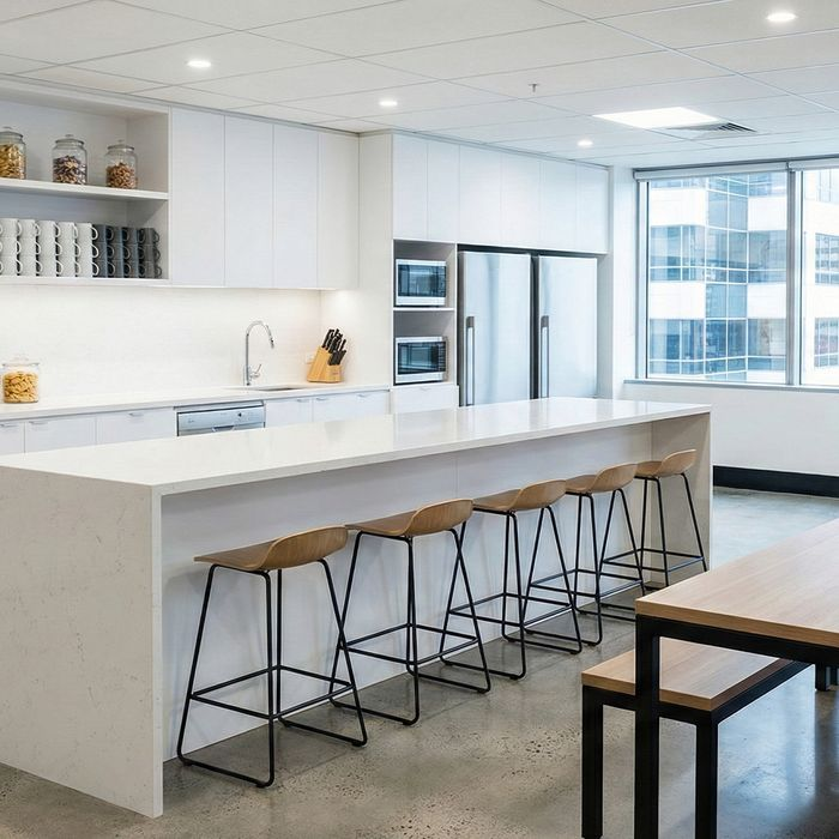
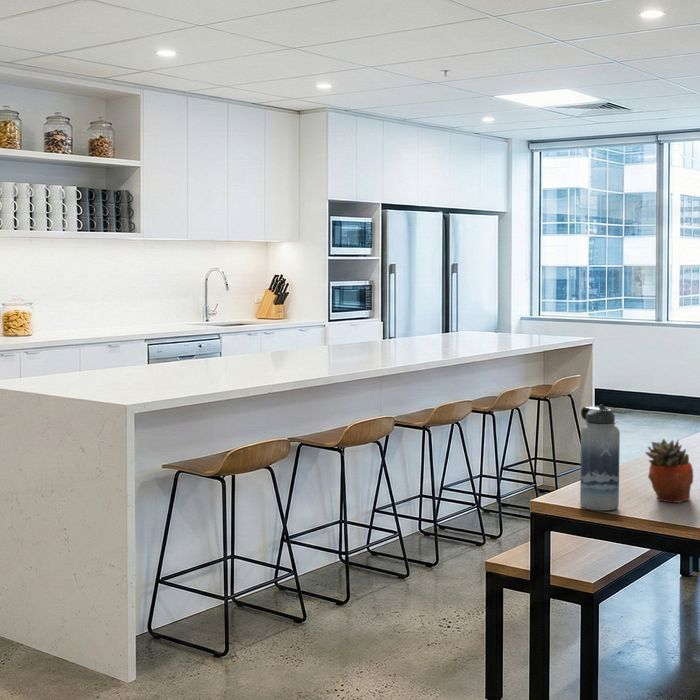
+ water bottle (599, 455)
+ succulent planter (670, 468)
